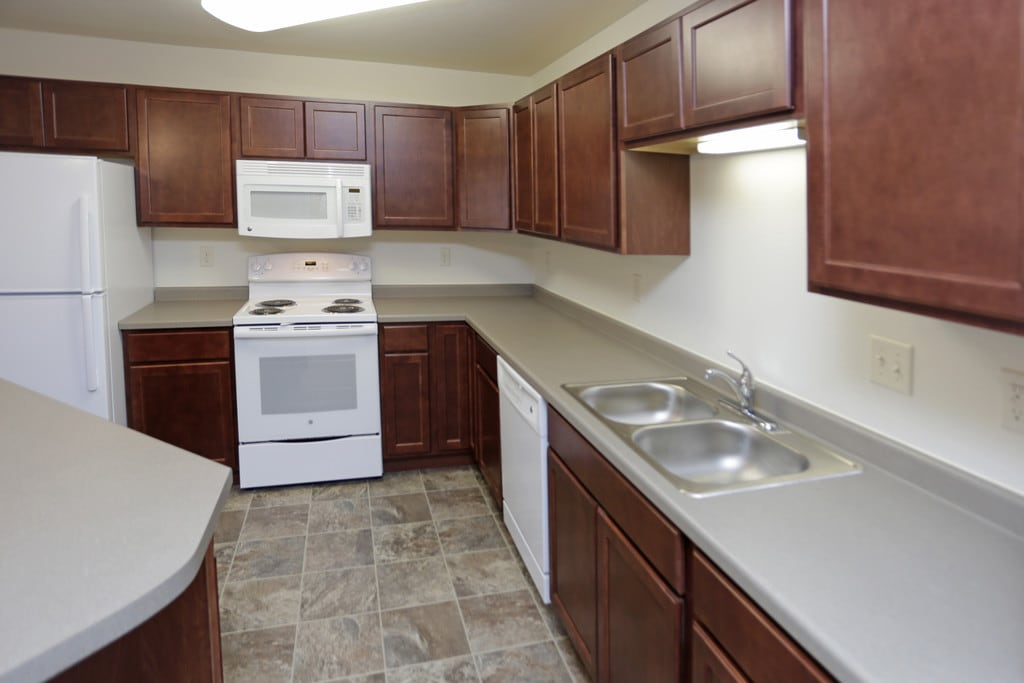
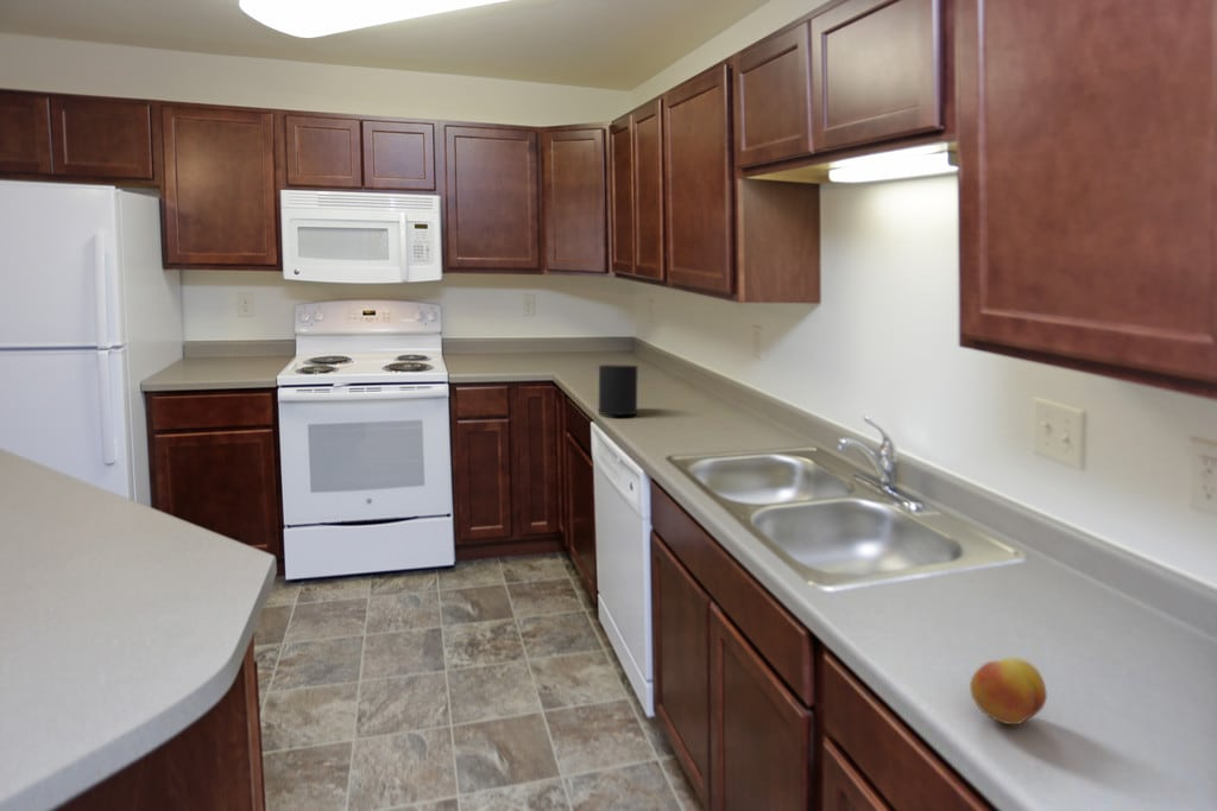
+ pen holder (618, 389)
+ fruit (1007, 690)
